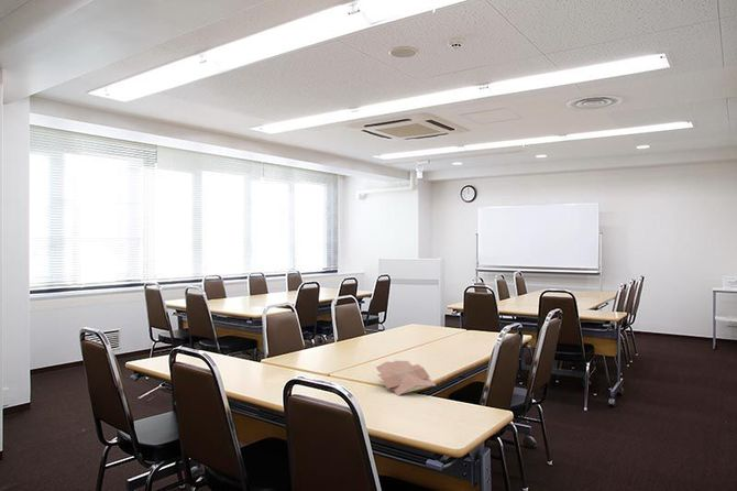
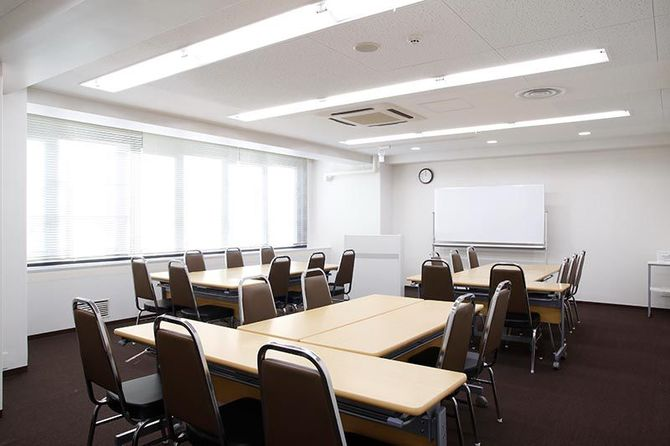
- papers (402, 375)
